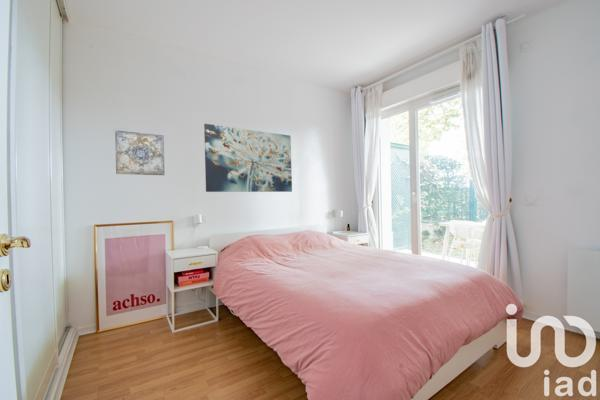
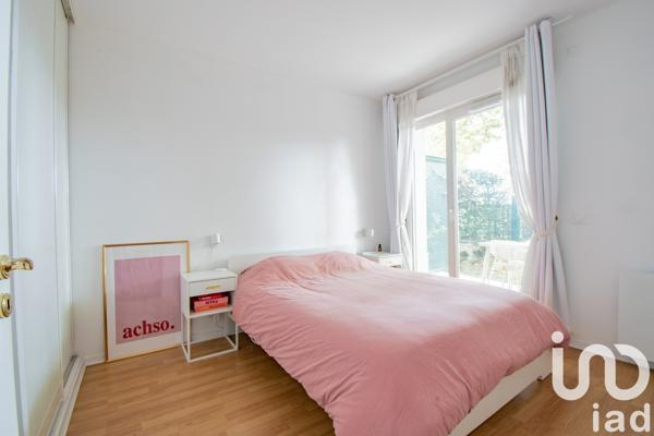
- wall art (140, 153)
- wall art (252, 161)
